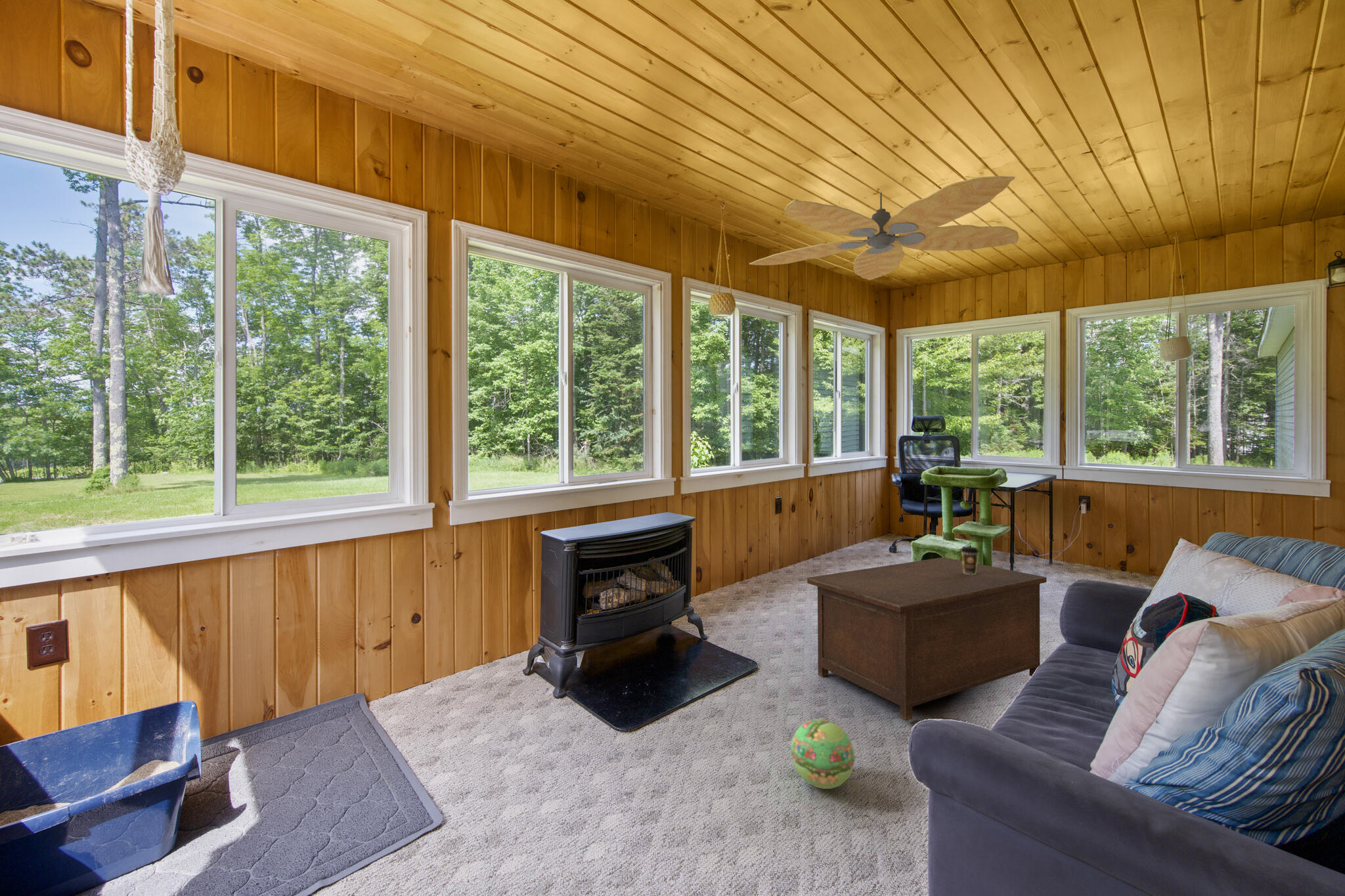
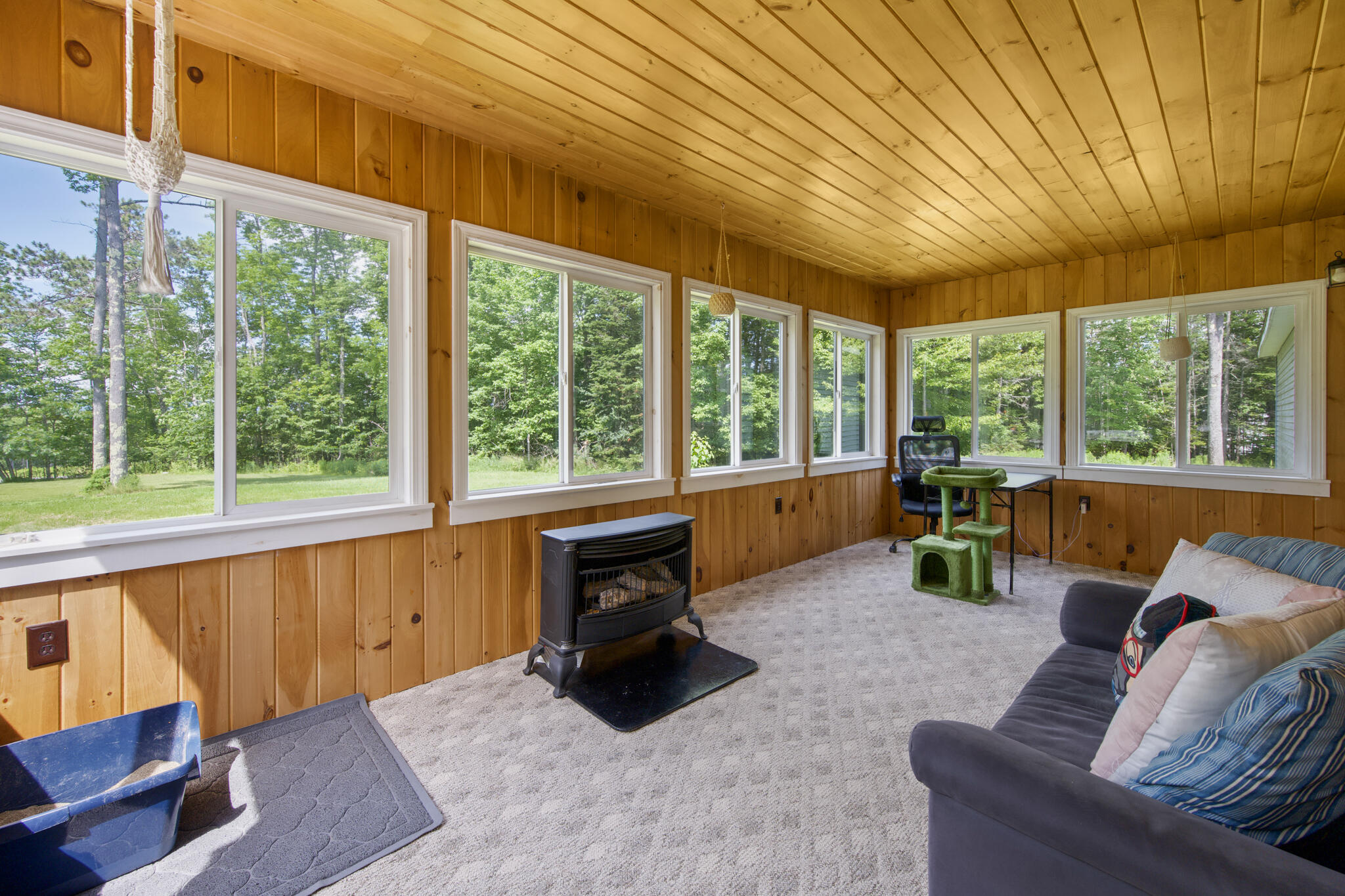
- ceiling fan (876, 223)
- cabinet (926, 626)
- coffee cup (969, 560)
- ball (822, 752)
